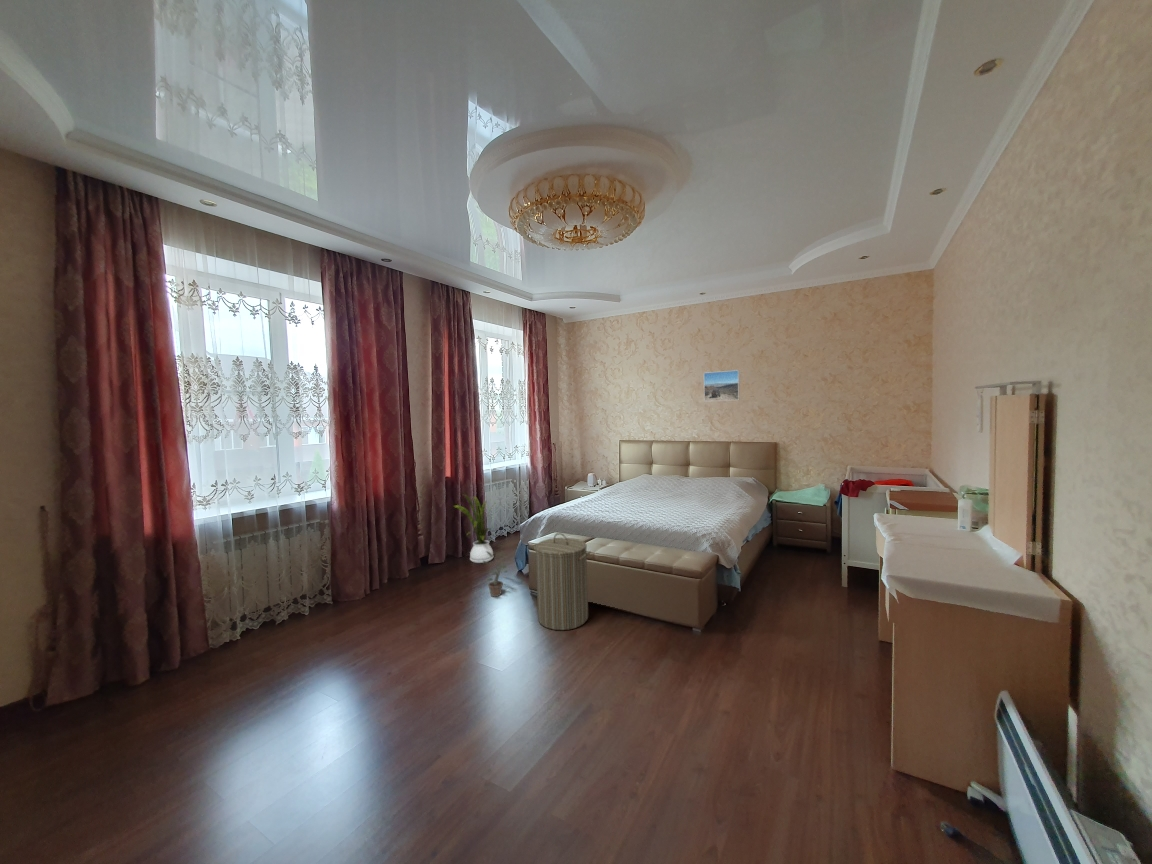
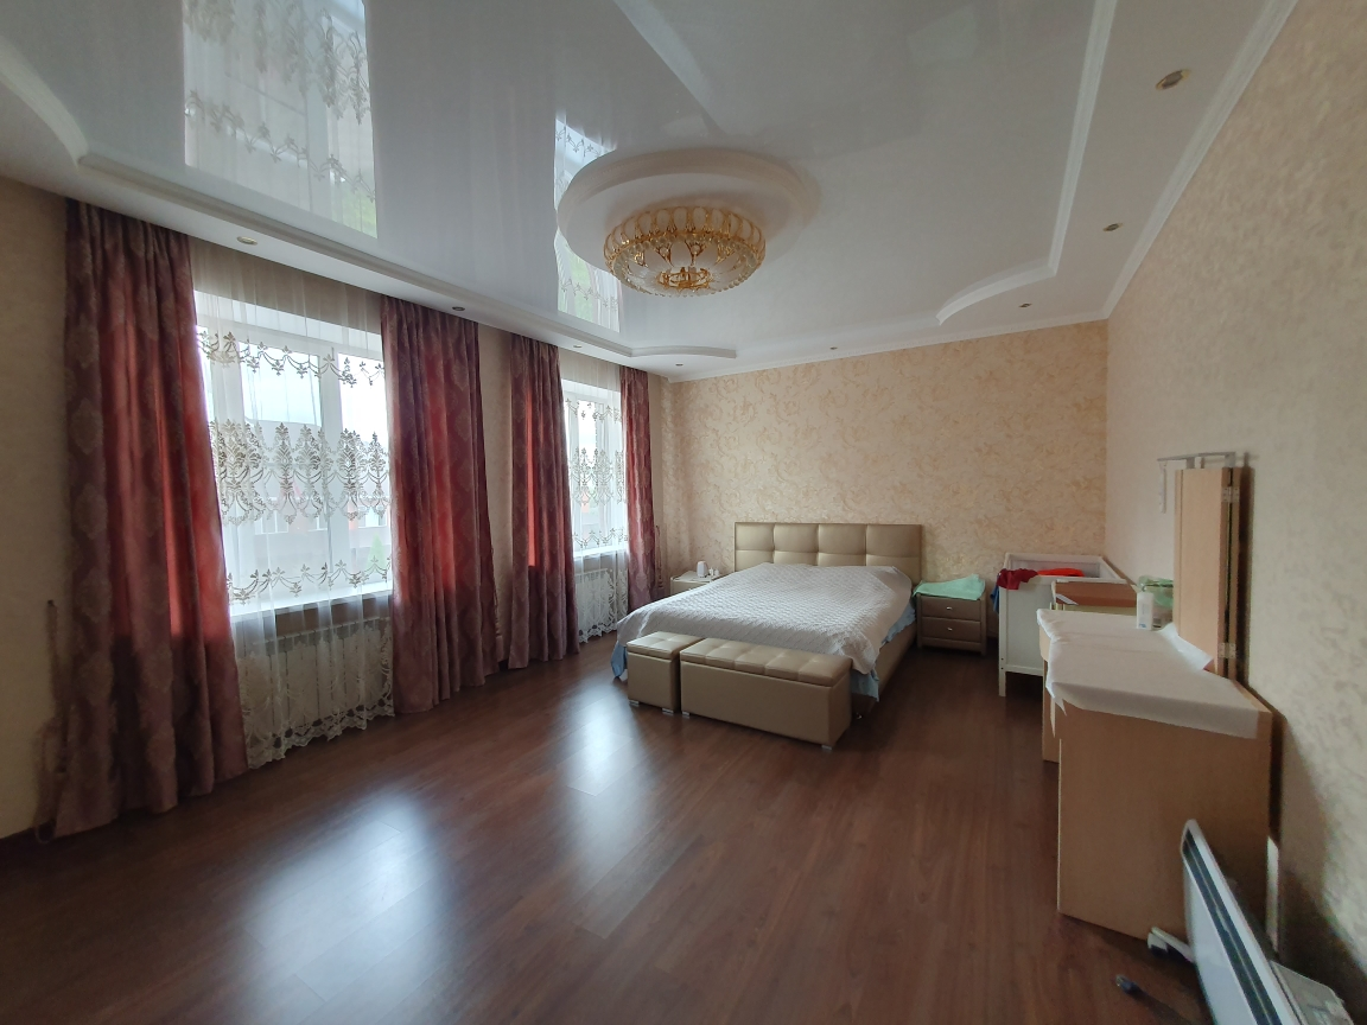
- house plant (478, 525)
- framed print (721, 386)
- laundry hamper (561, 575)
- potted plant (497, 571)
